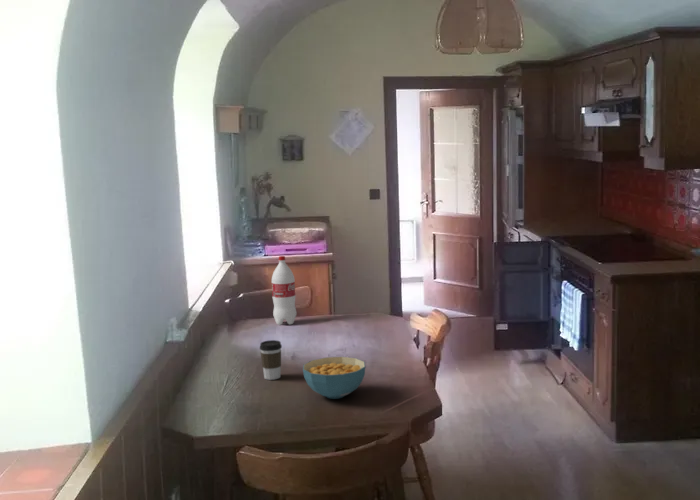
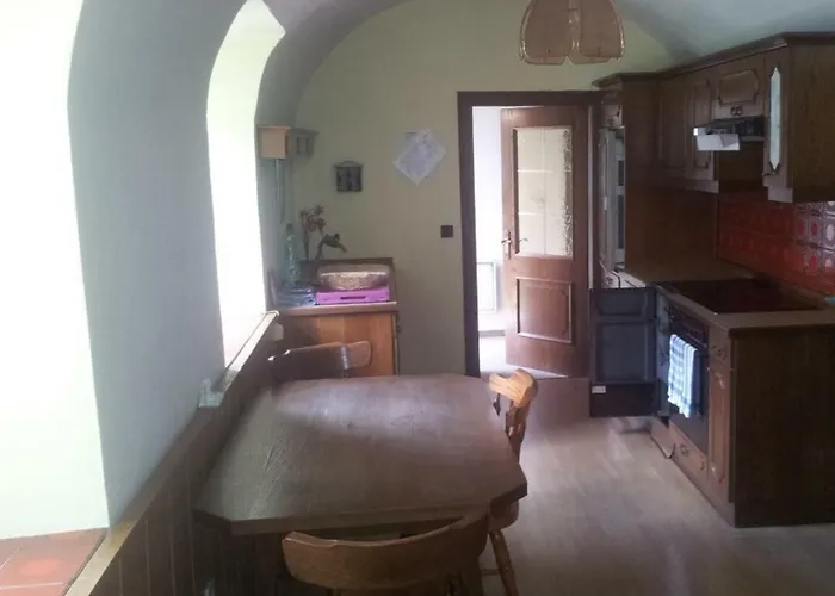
- coffee cup (271, 360)
- cereal bowl (334, 380)
- bottle (283, 290)
